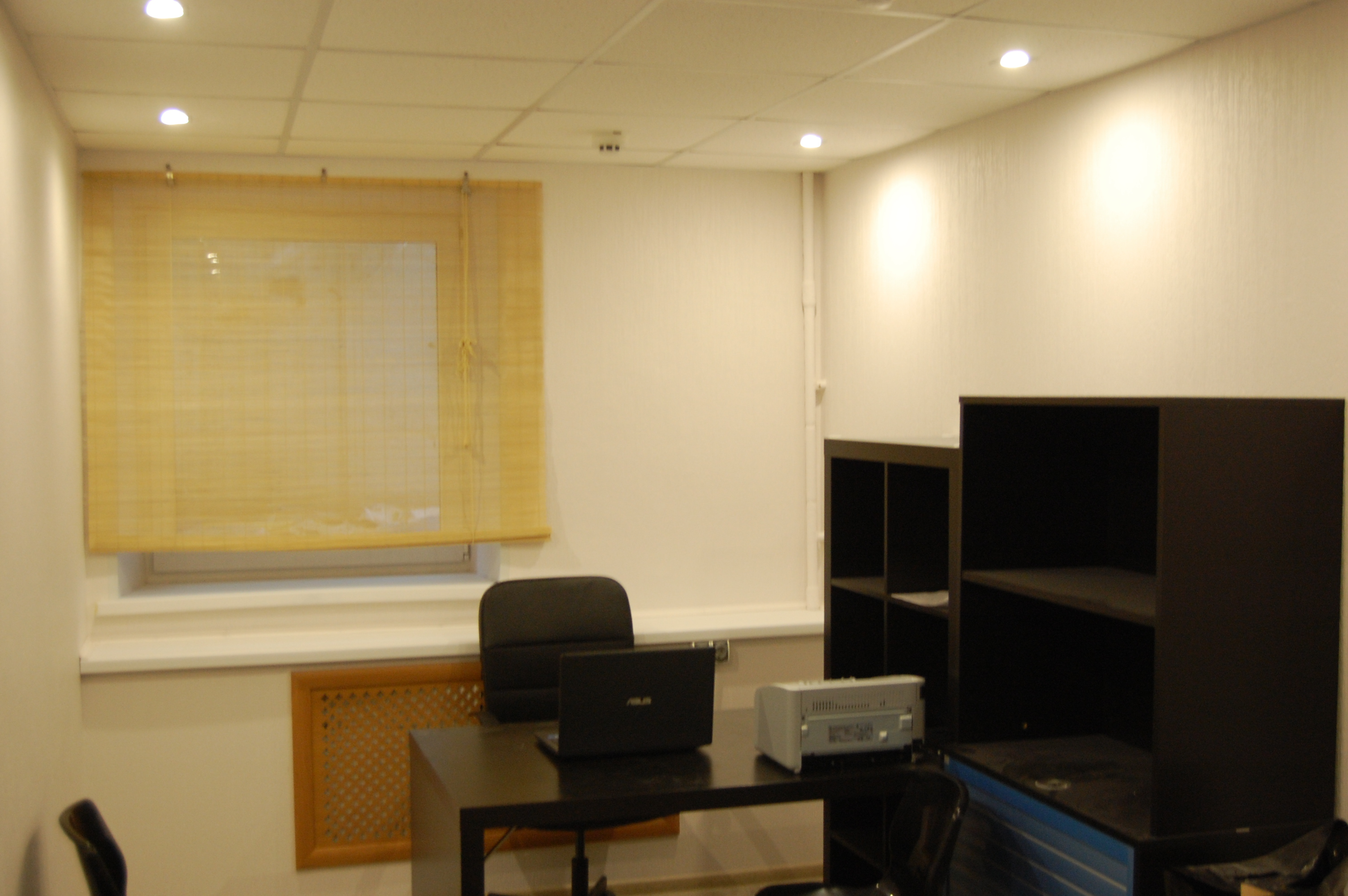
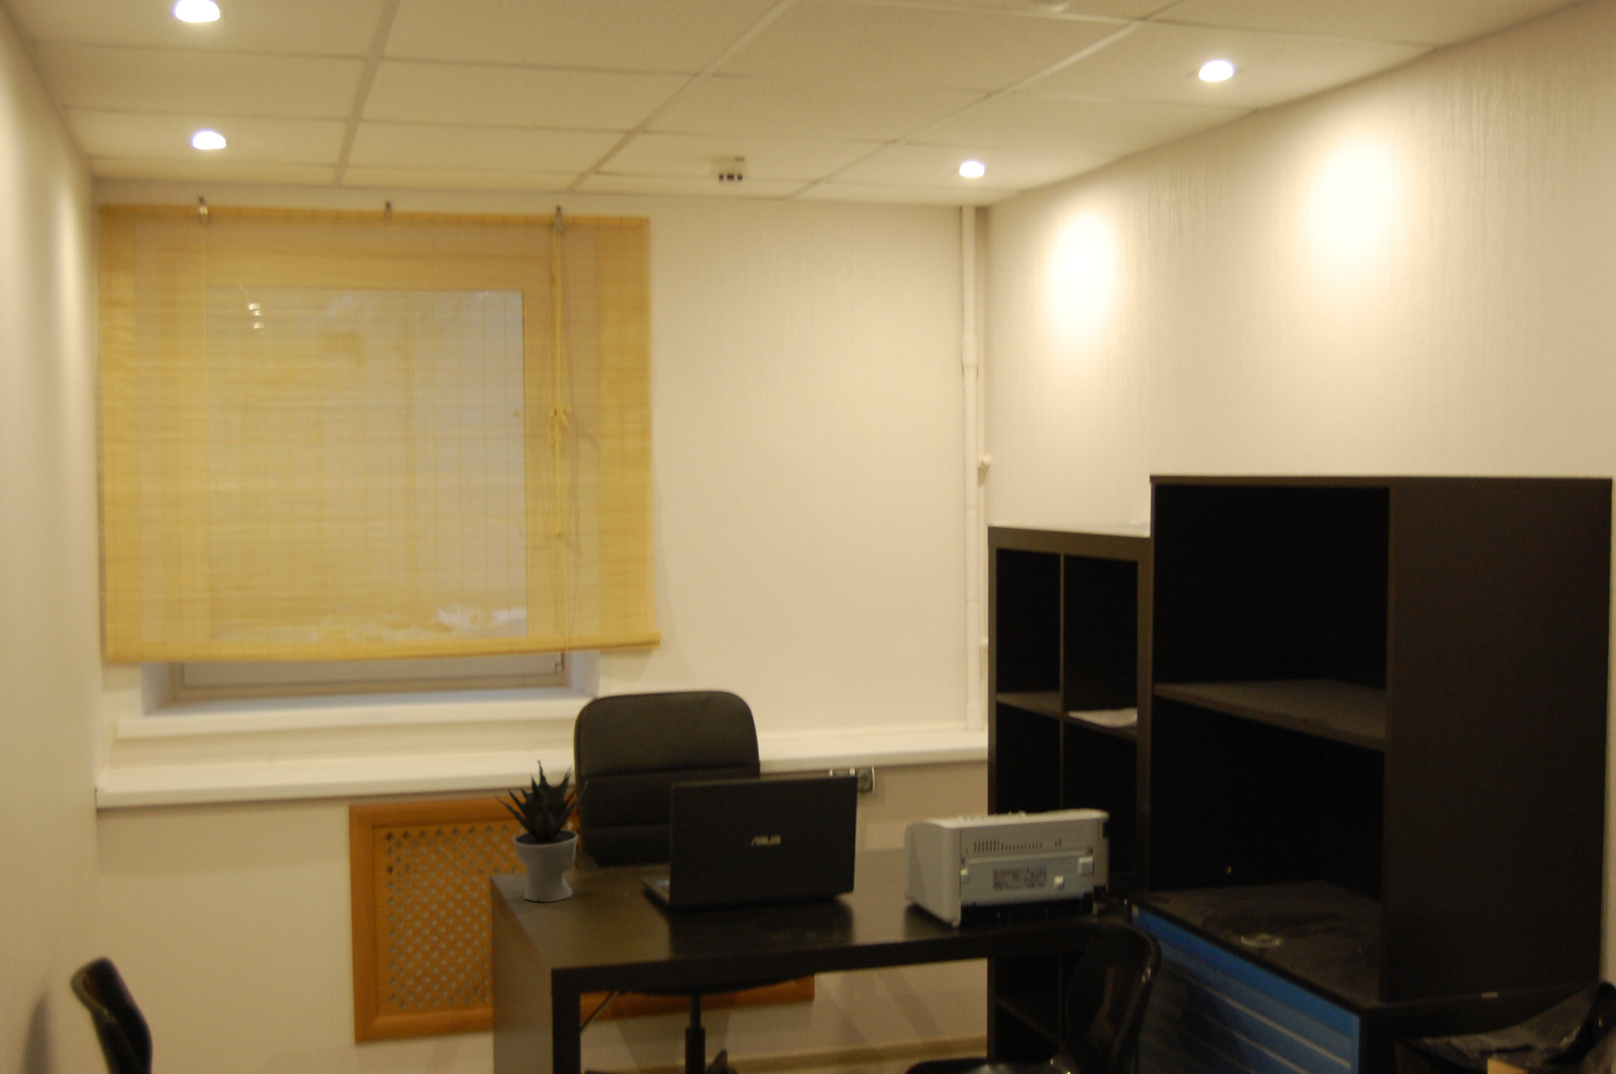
+ potted plant (550, 829)
